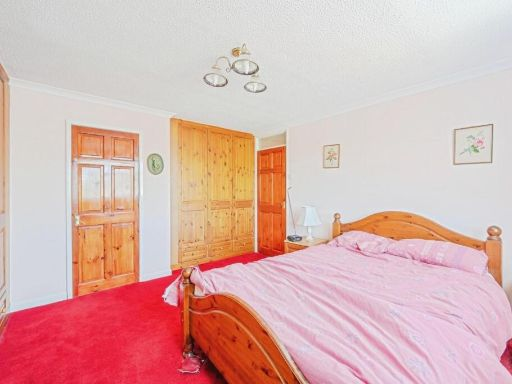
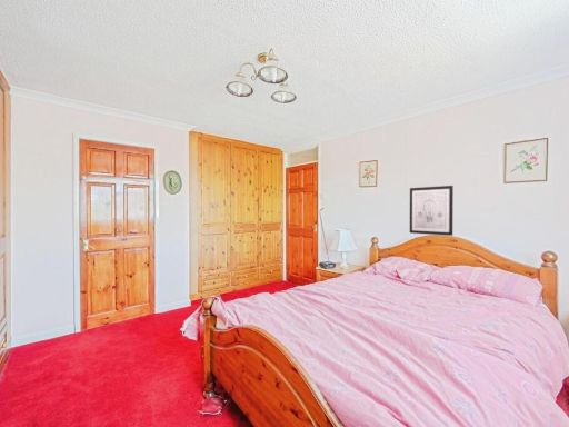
+ wall art (430, 210)
